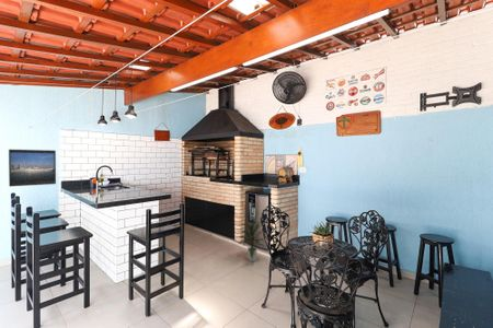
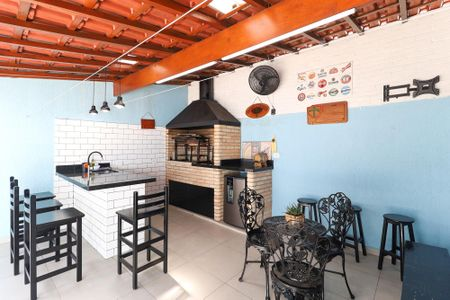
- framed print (33, 167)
- indoor plant (252, 239)
